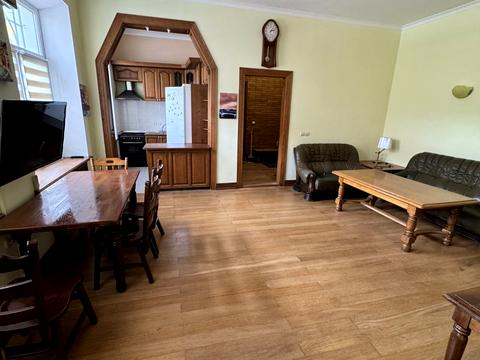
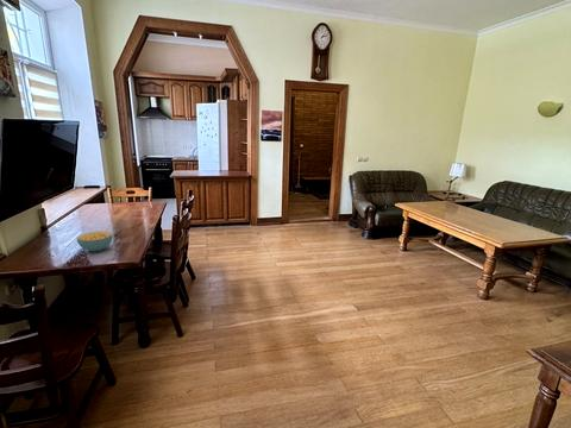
+ cereal bowl (95, 243)
